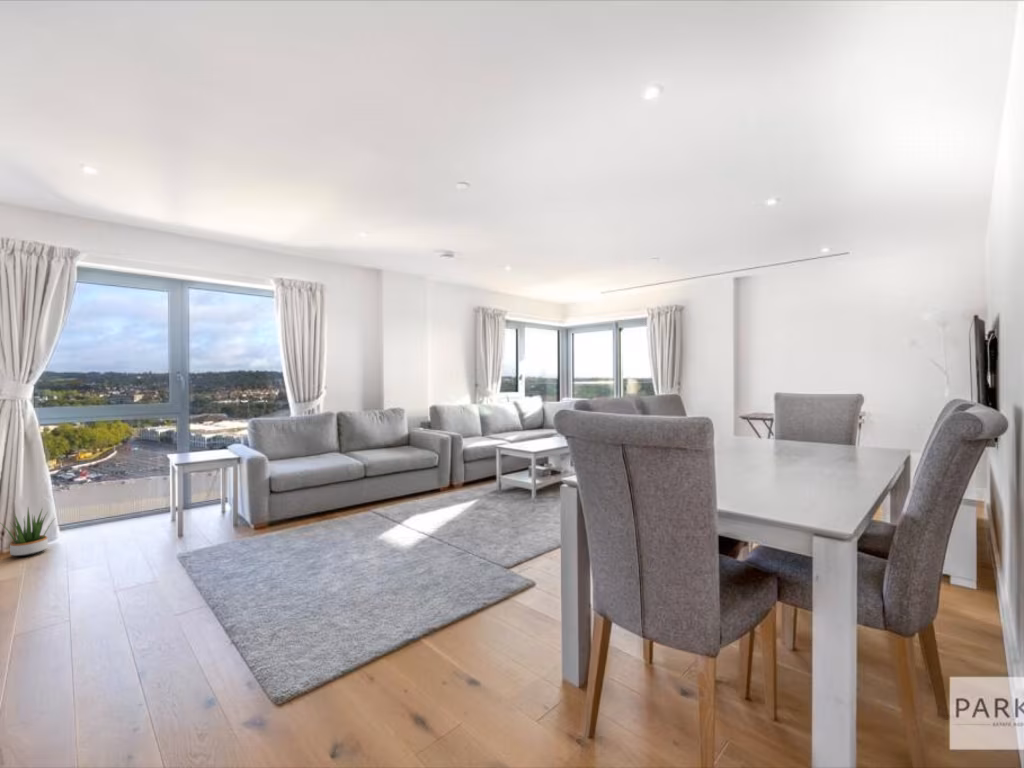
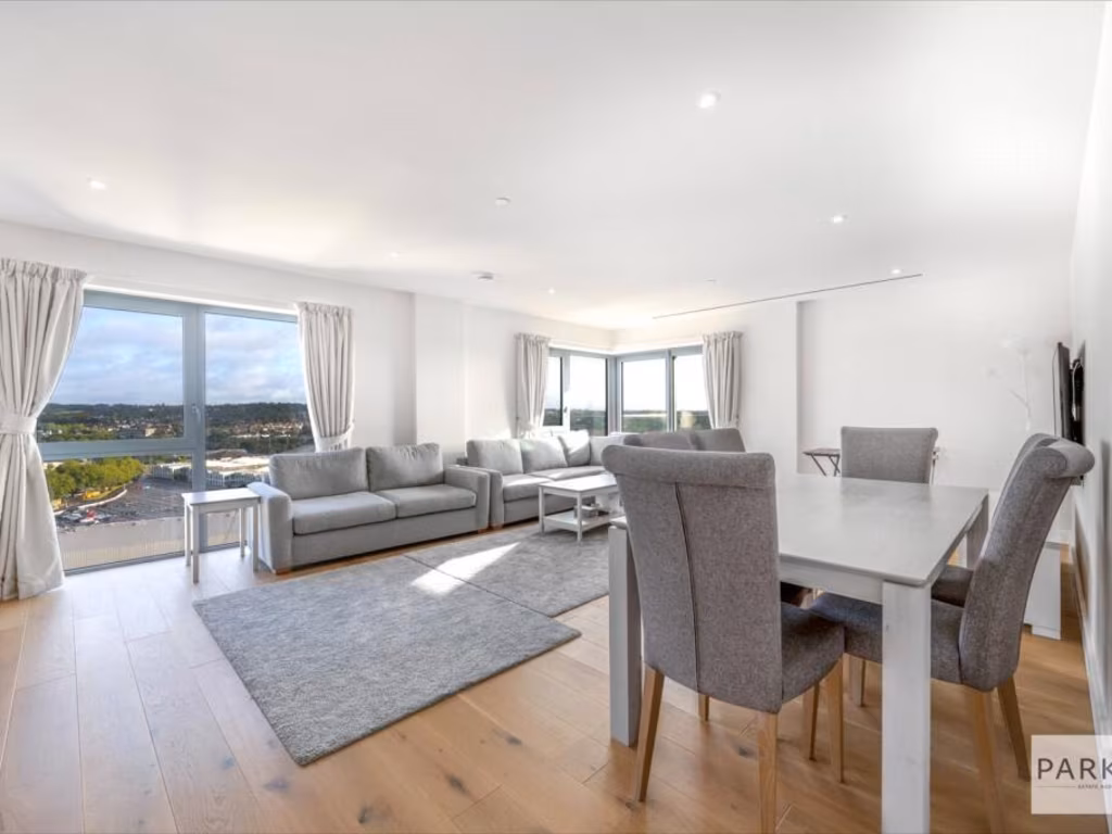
- potted plant (28, 531)
